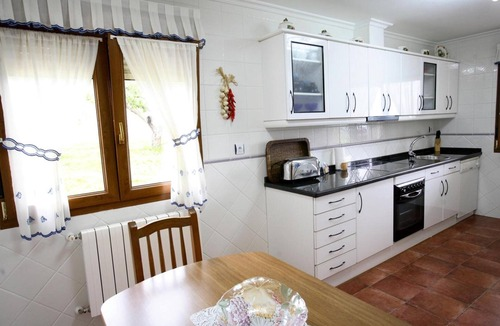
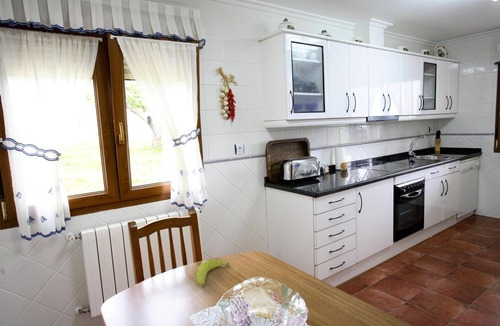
+ fruit (211, 269)
